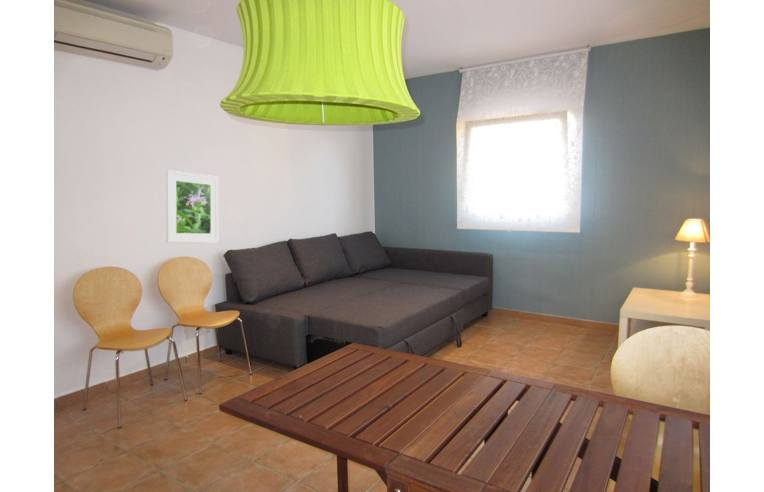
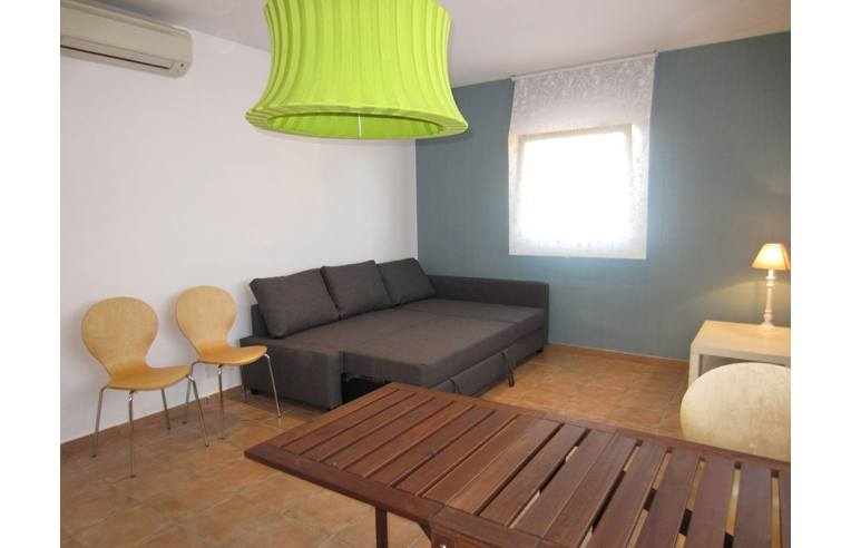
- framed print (193, 208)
